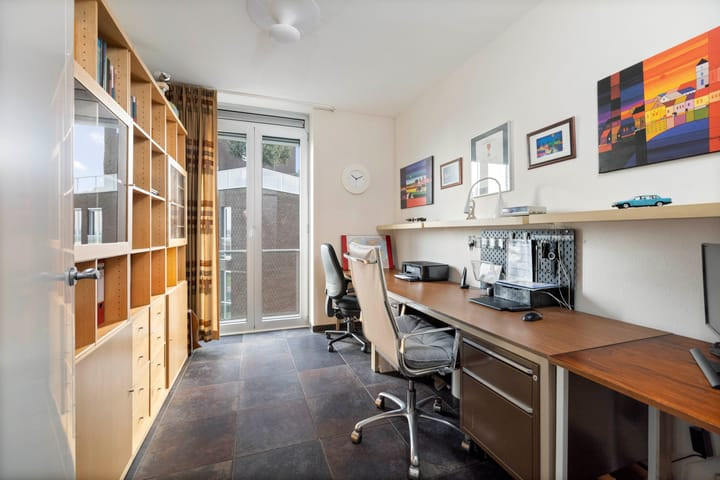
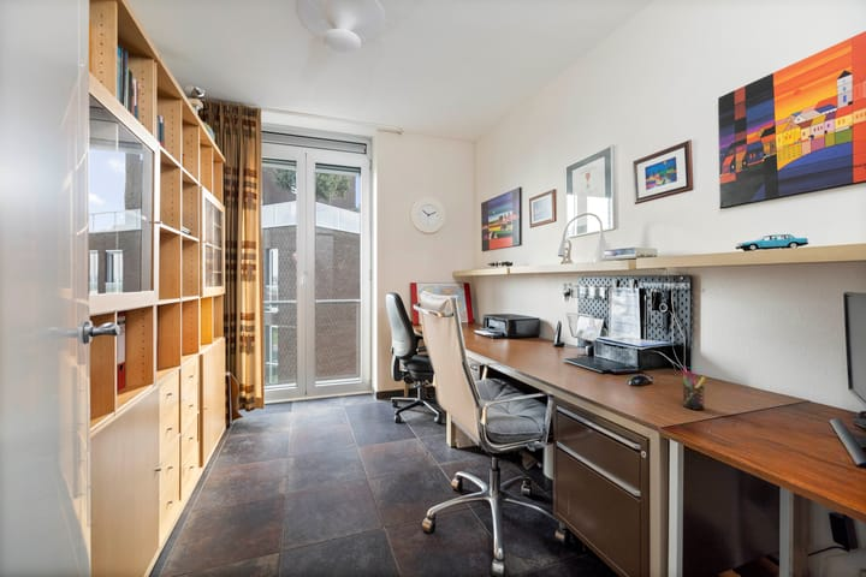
+ pen holder (690, 388)
